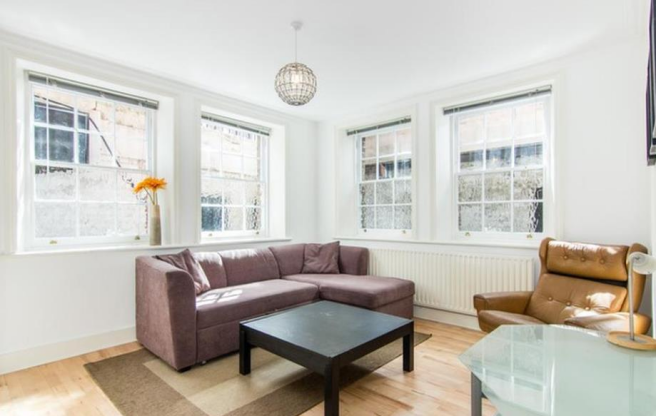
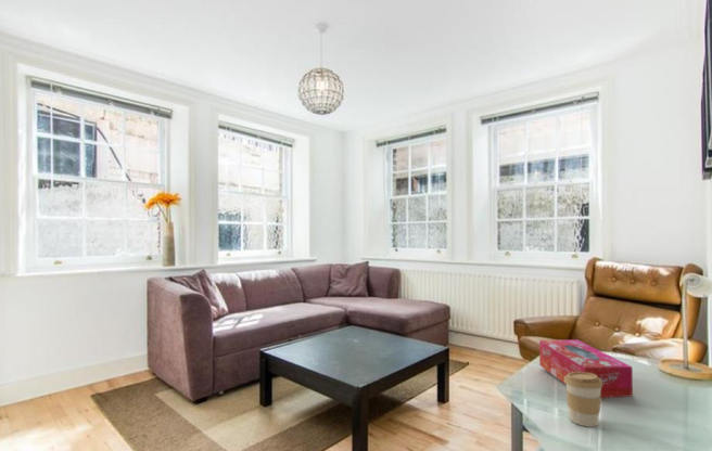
+ coffee cup (583, 397)
+ tissue box (581, 365)
